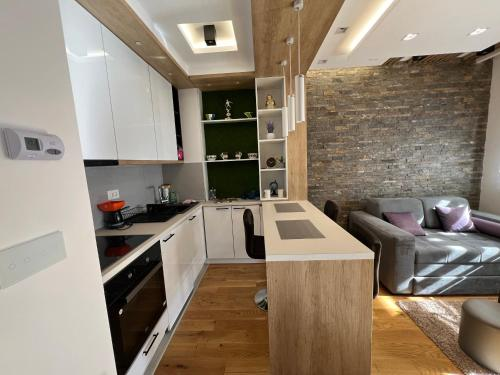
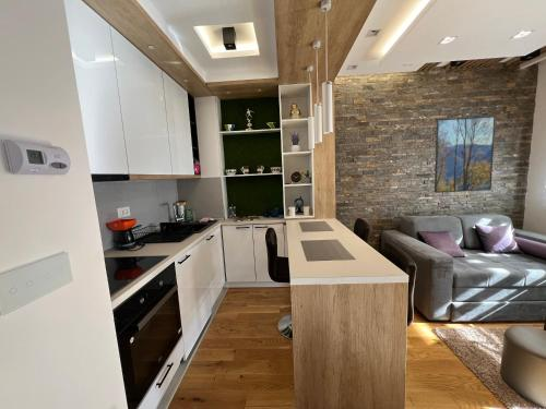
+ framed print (463, 155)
